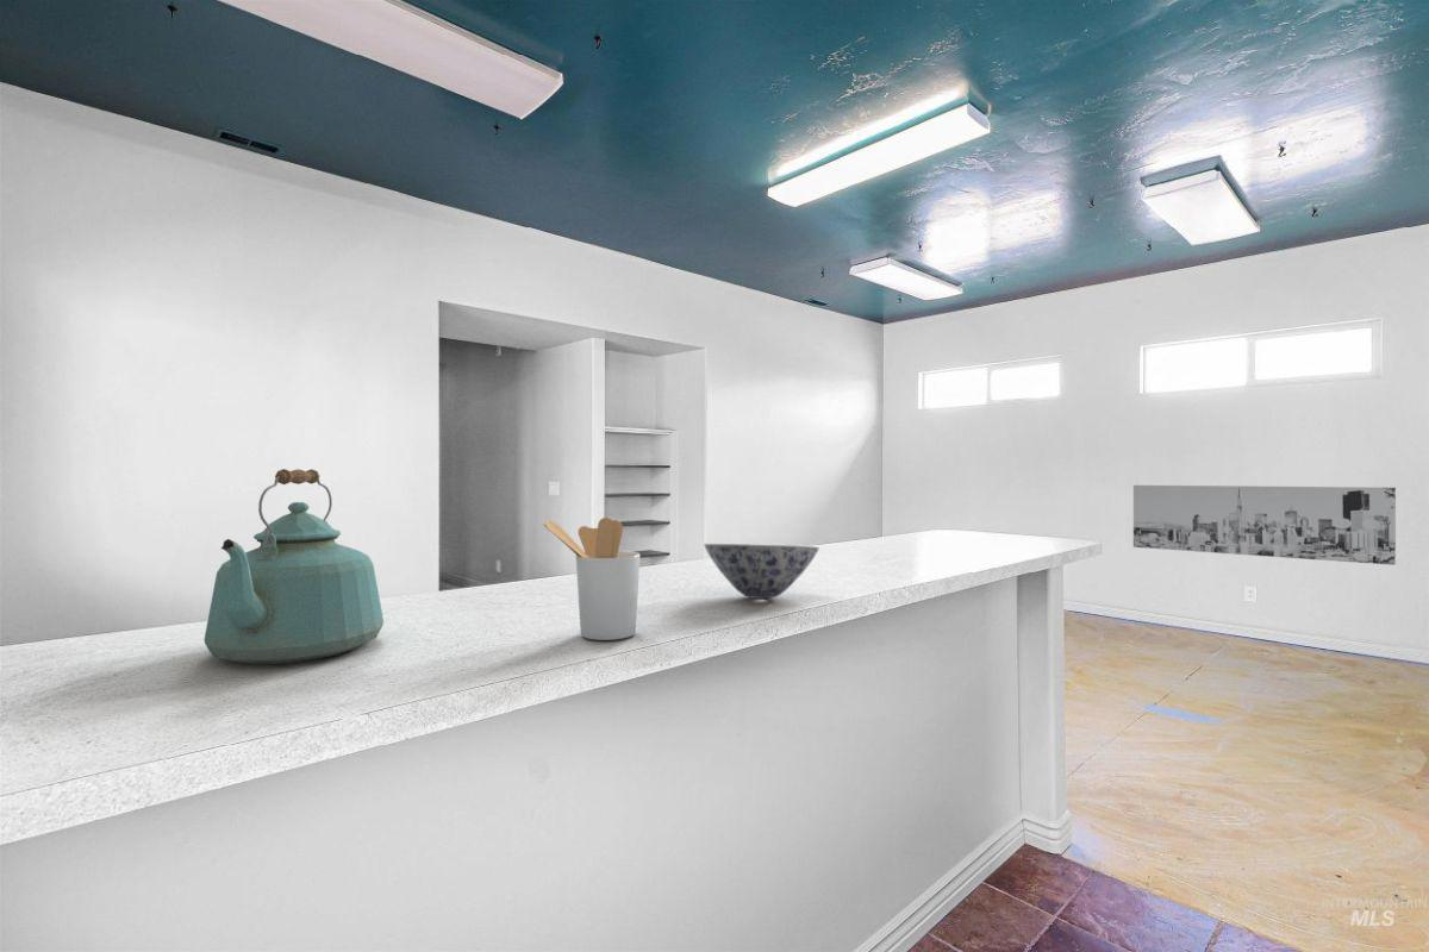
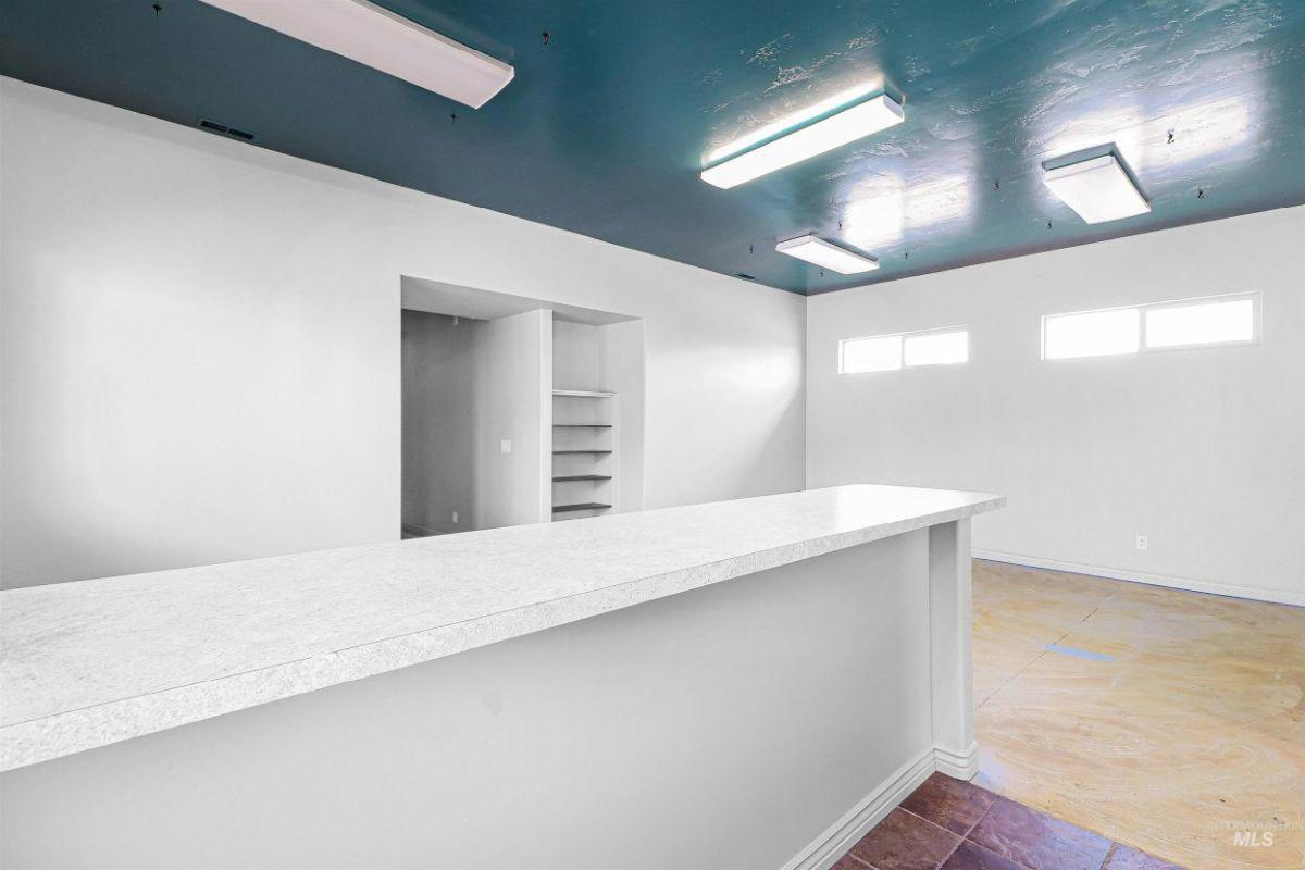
- bowl (761, 568)
- utensil holder (591, 575)
- wall art (1249, 520)
- kettle (289, 560)
